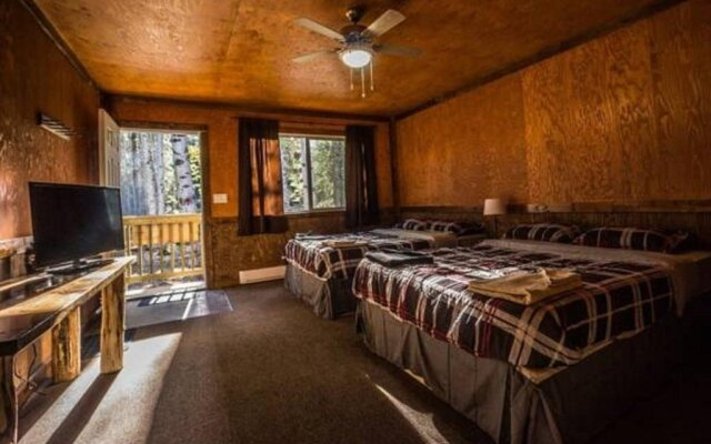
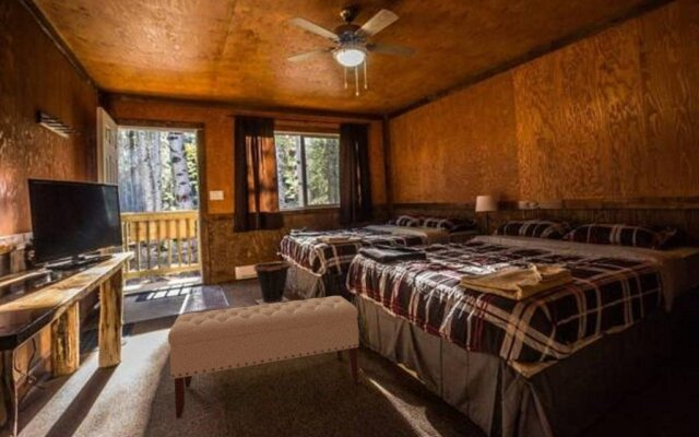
+ waste bin (271, 281)
+ bench (269, 346)
